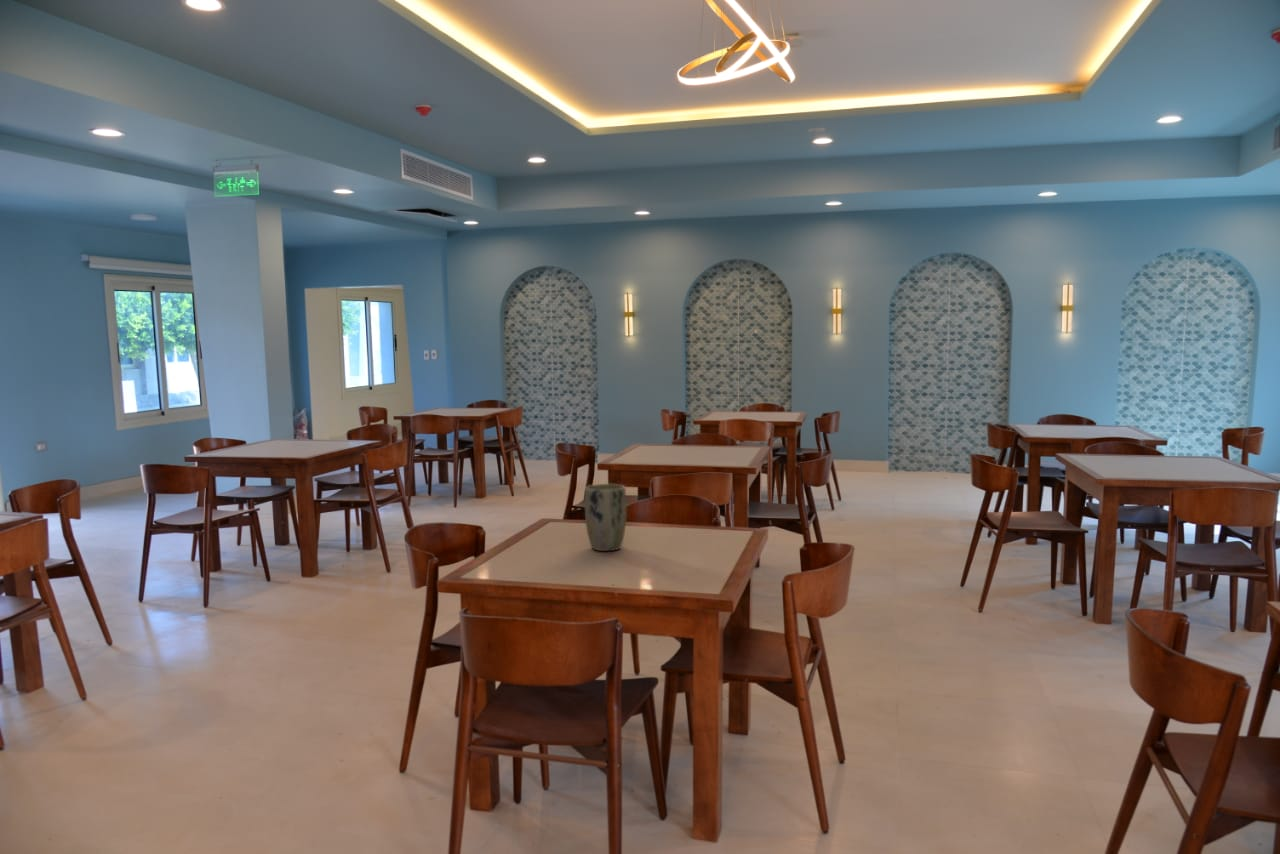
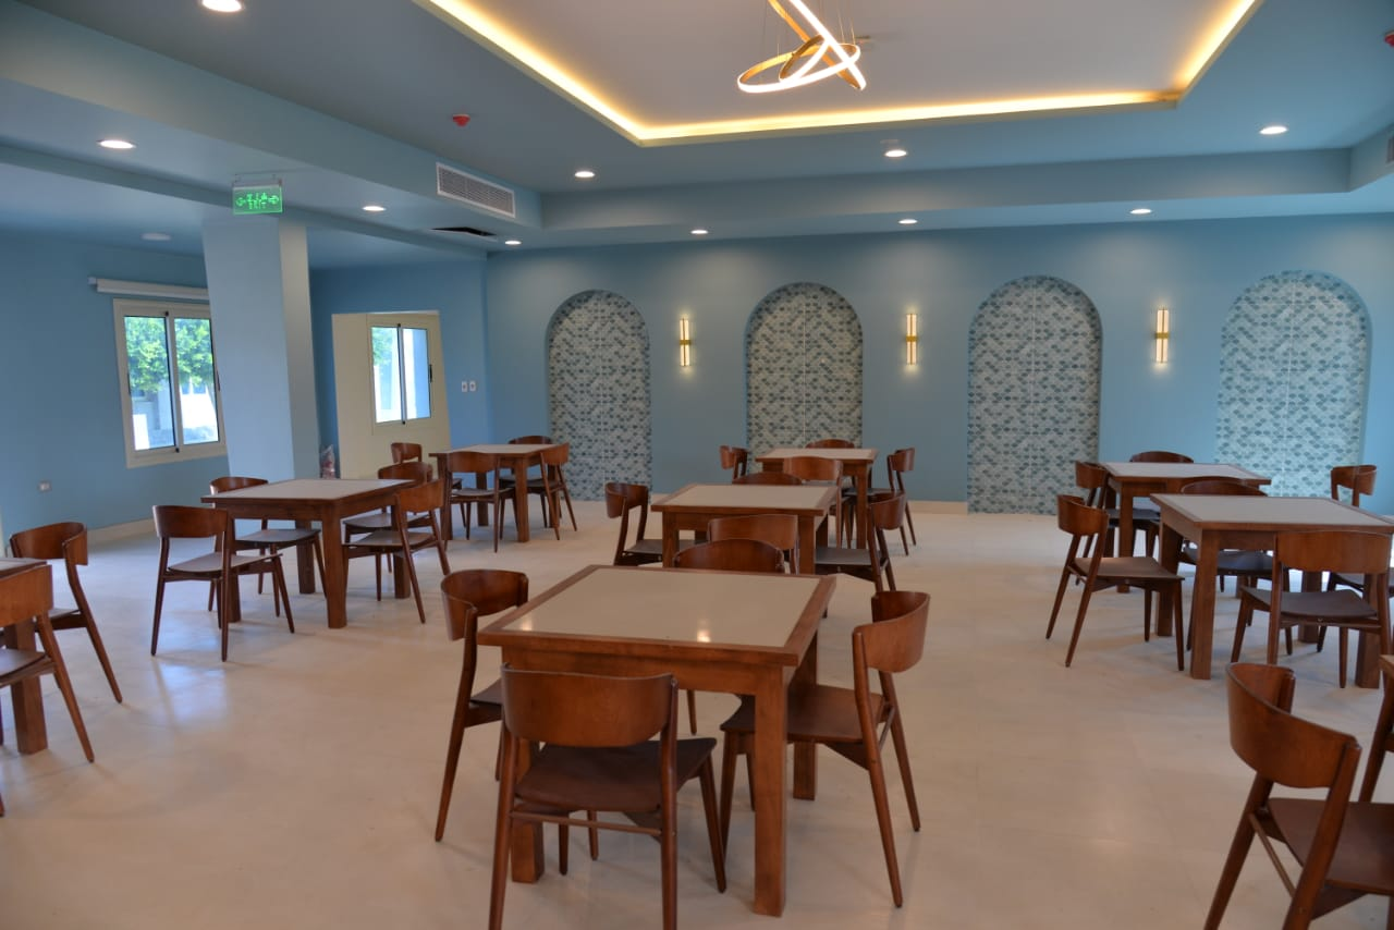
- plant pot (605, 517)
